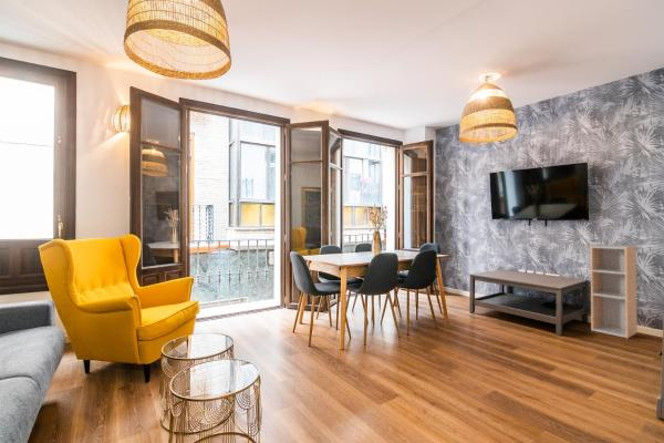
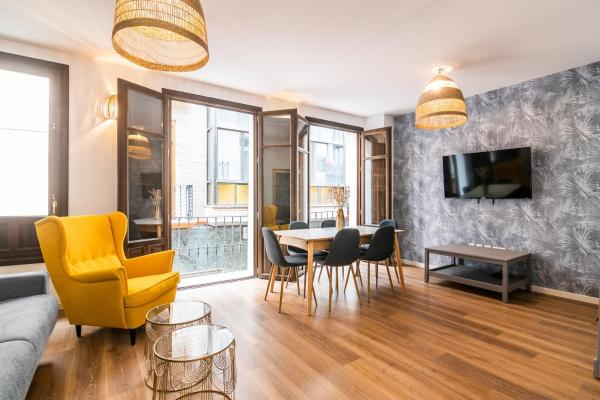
- shelf (613, 288)
